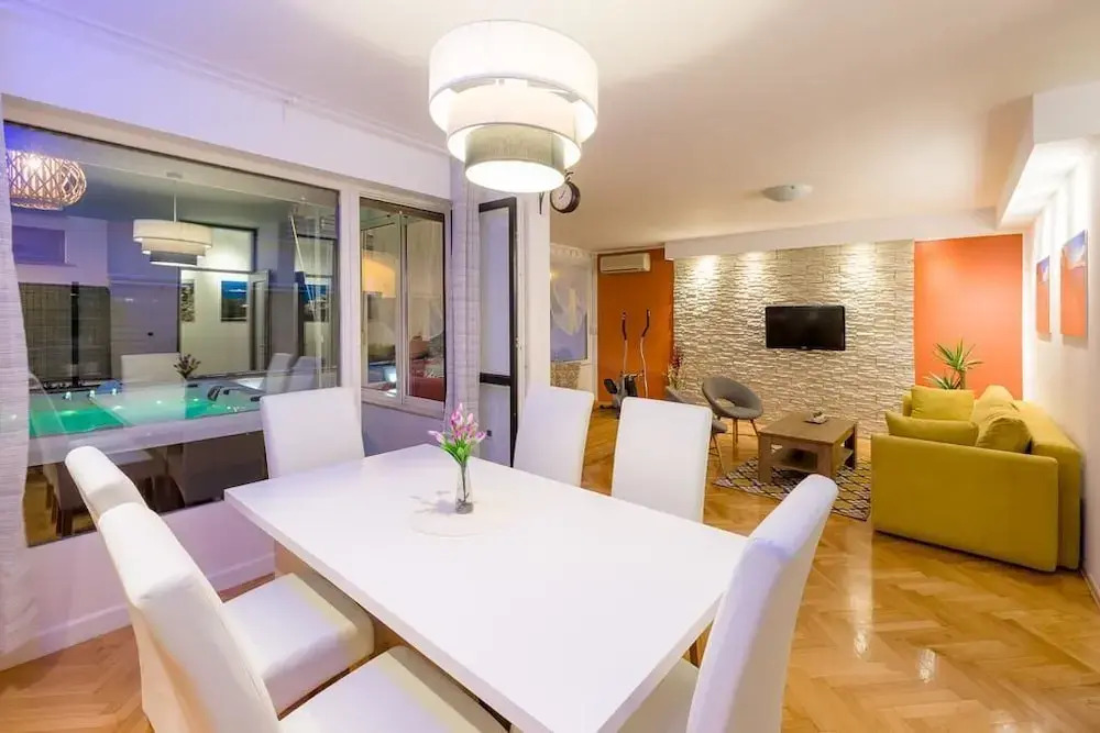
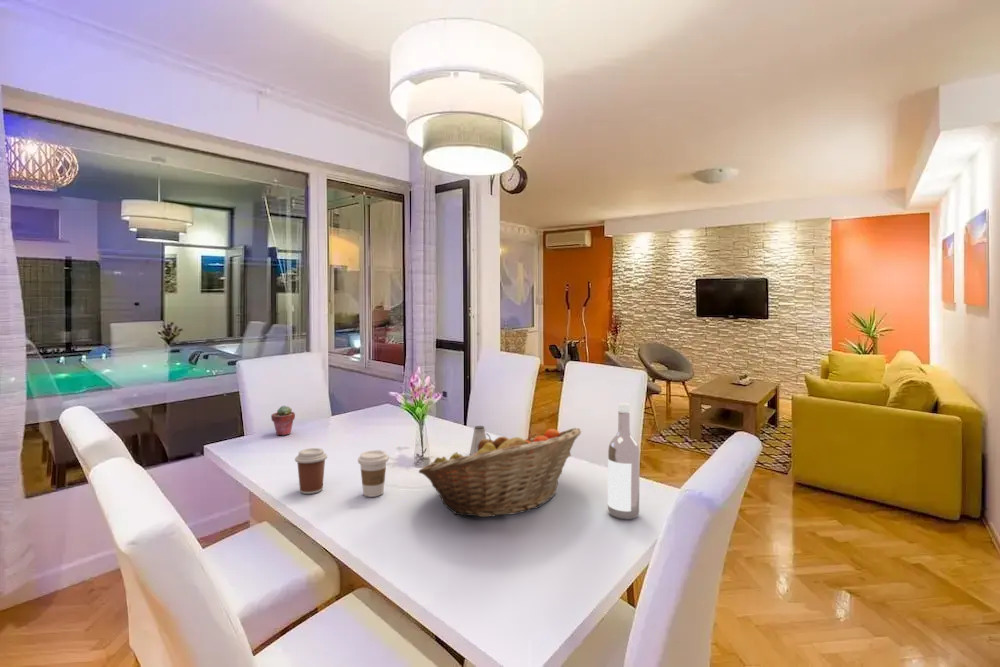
+ wine bottle (623, 458)
+ coffee cup (311, 470)
+ saltshaker (479, 440)
+ potted succulent (283, 419)
+ coffee cup (373, 473)
+ fruit basket (504, 463)
